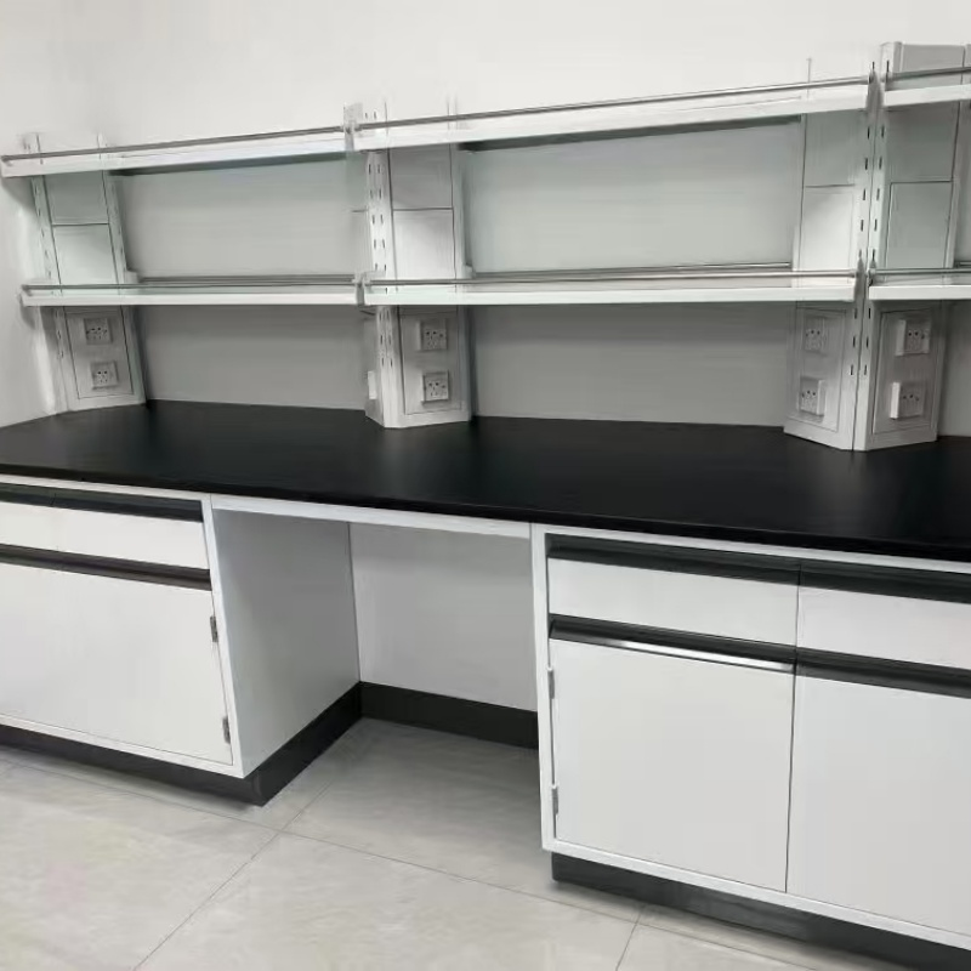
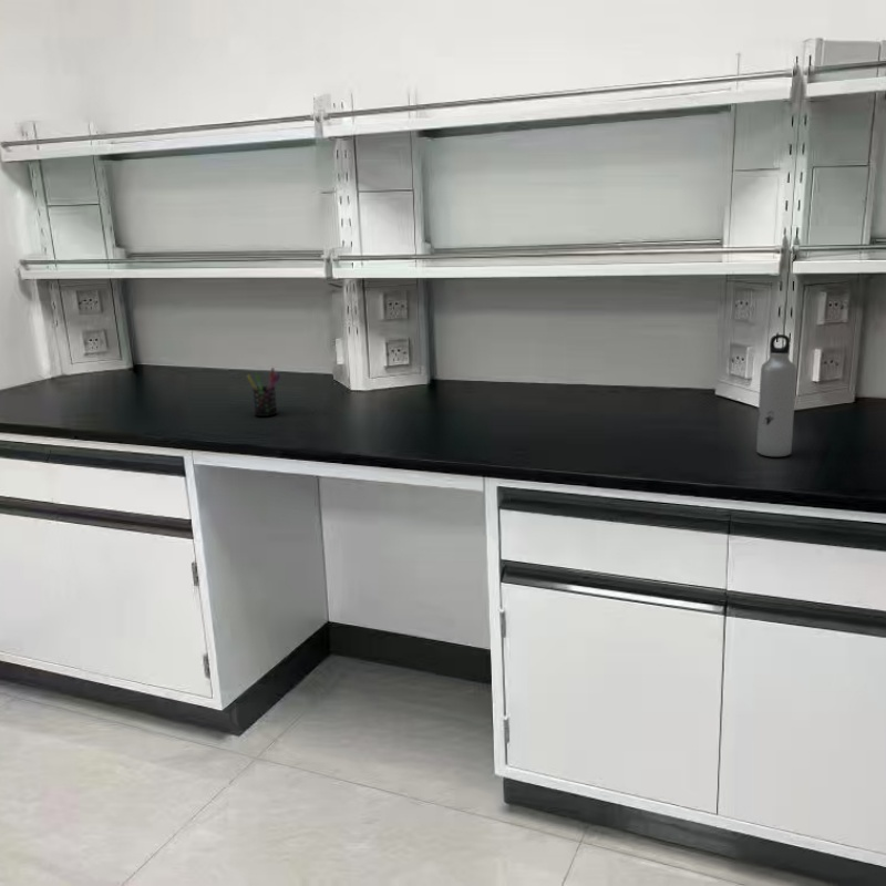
+ pen holder (264, 391)
+ water bottle (776, 394)
